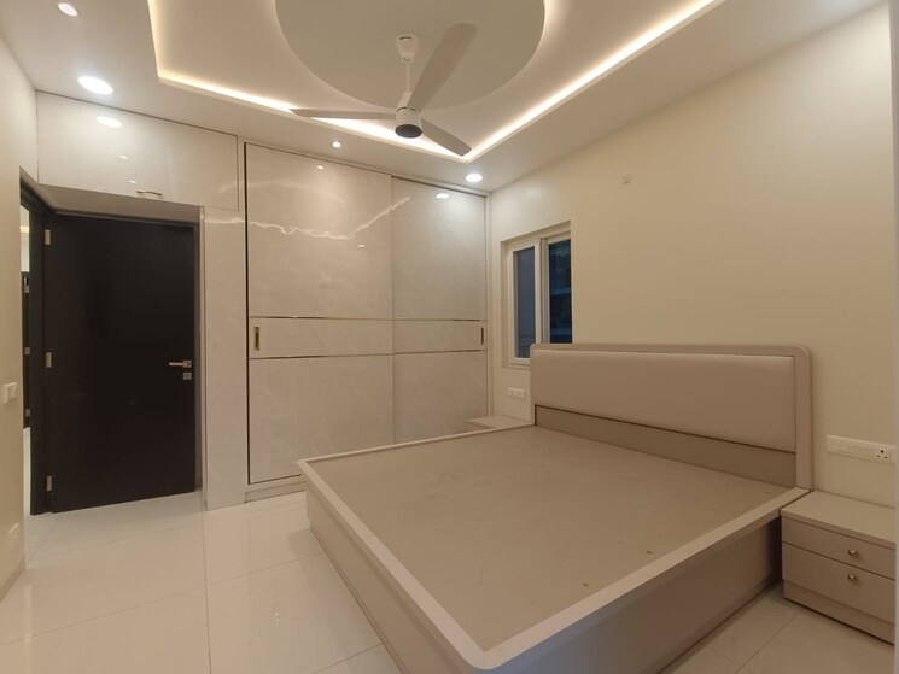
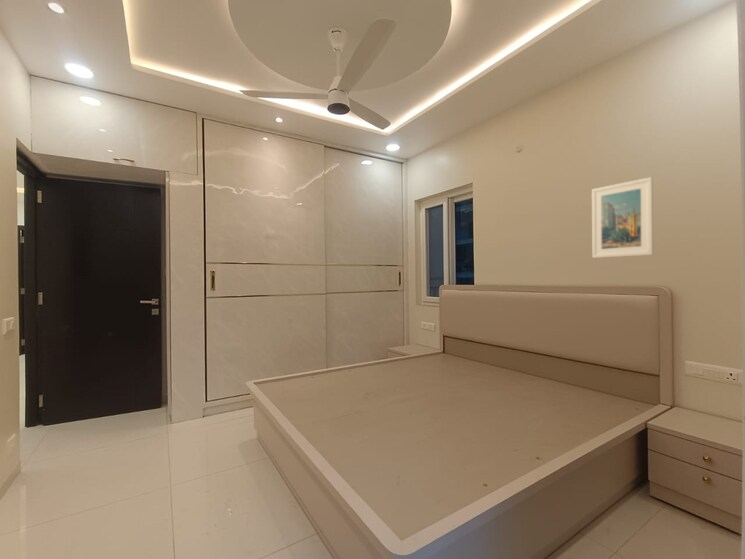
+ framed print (620, 220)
